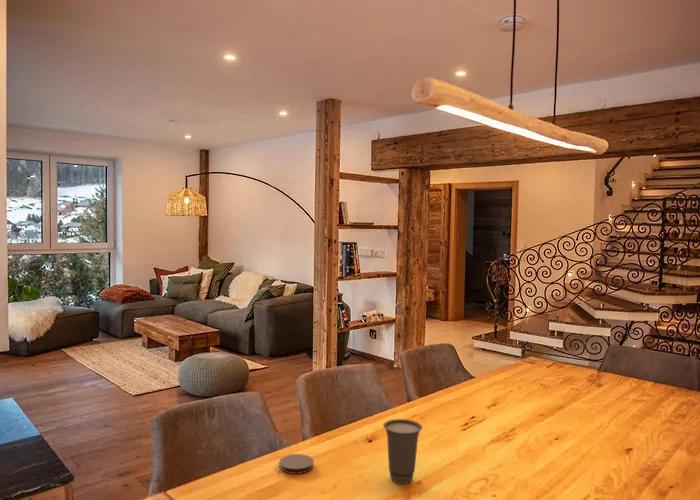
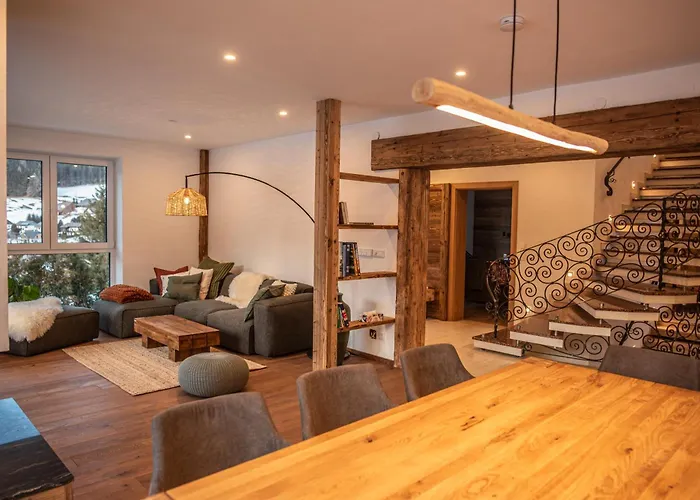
- cup (402, 452)
- coaster (296, 463)
